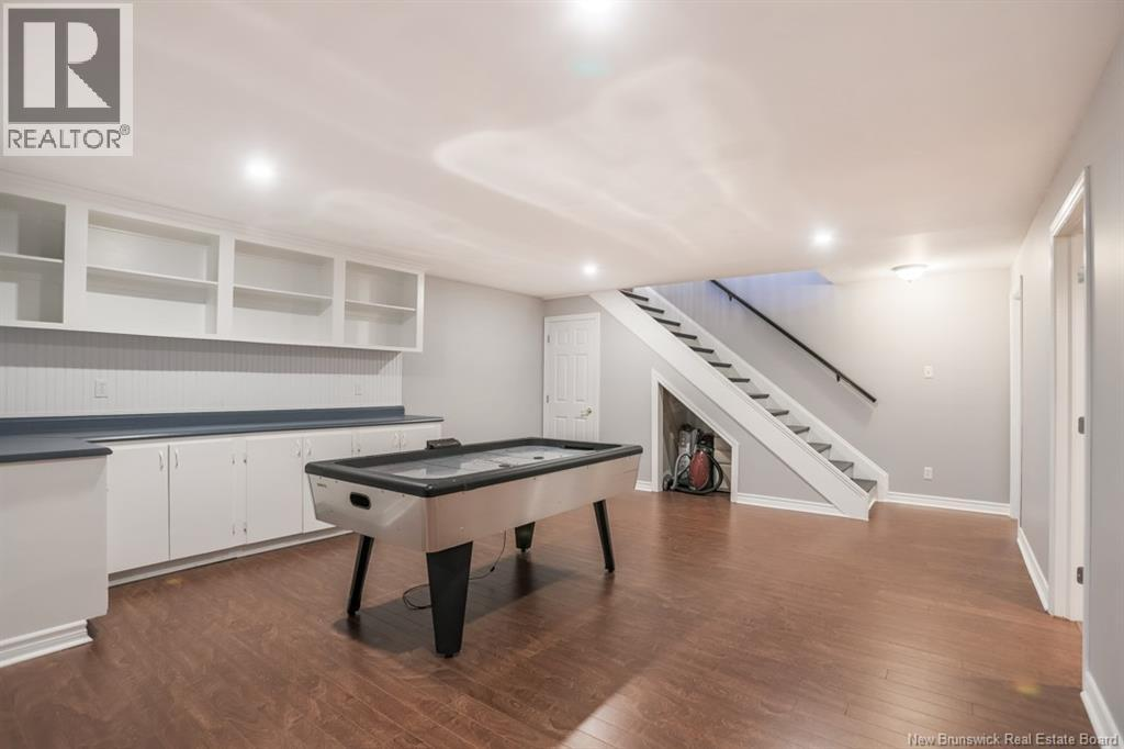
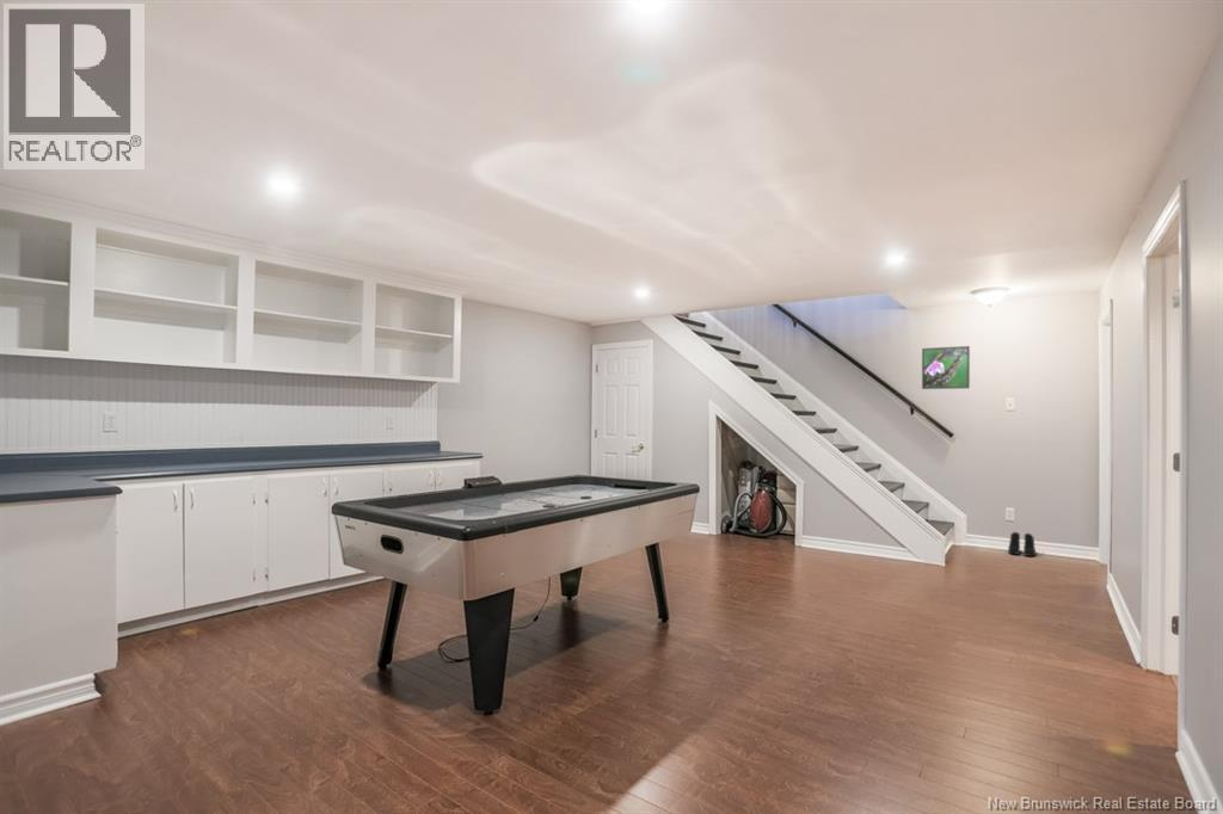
+ boots (1019, 543)
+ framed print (945, 368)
